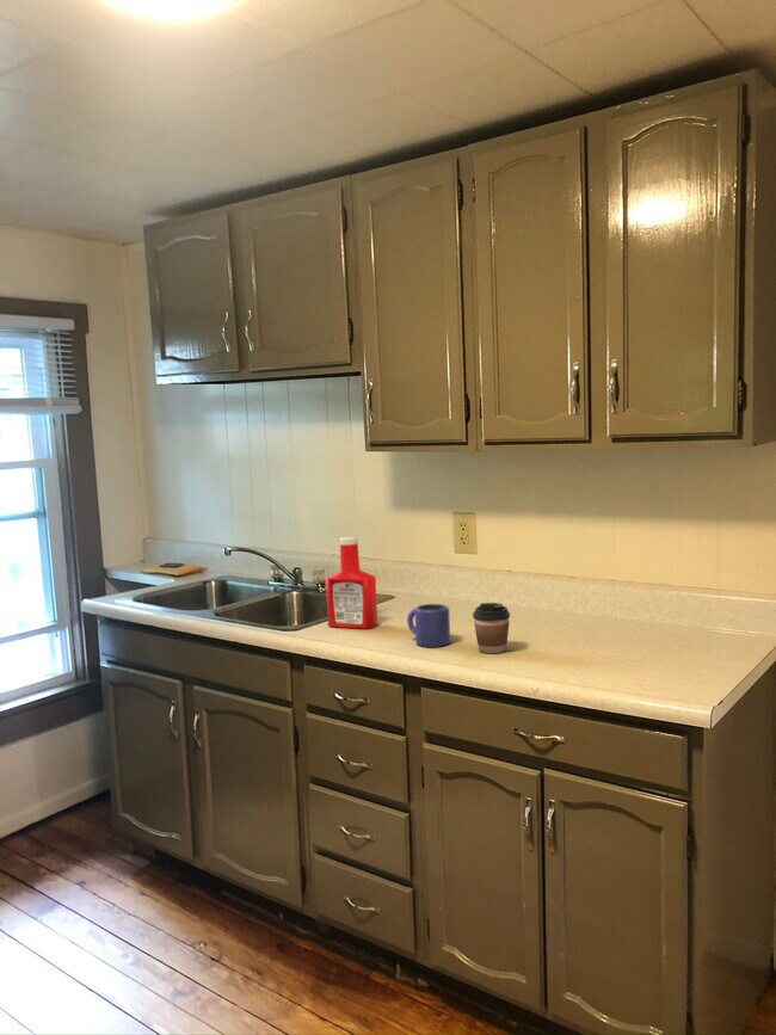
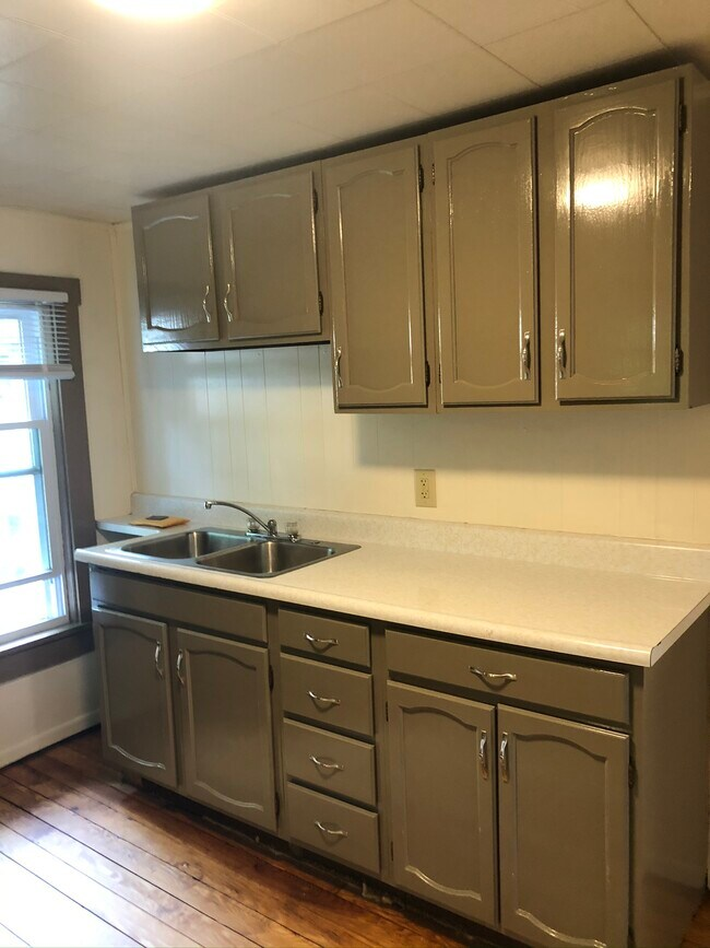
- soap bottle (350, 581)
- coffee cup (491, 626)
- mug (426, 624)
